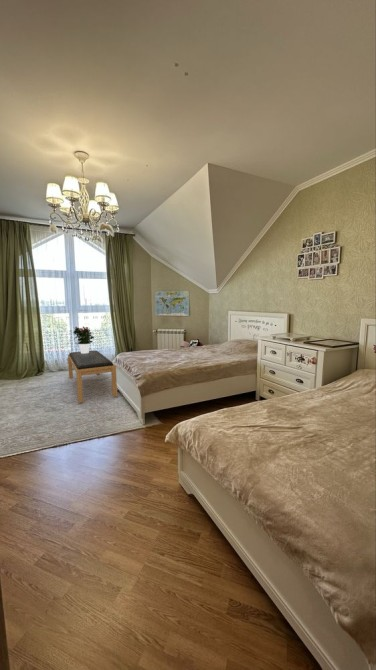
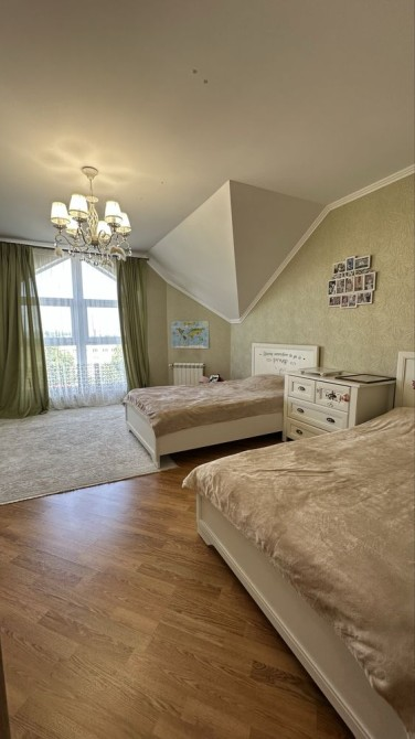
- bench (89, 371)
- potted flower (83, 339)
